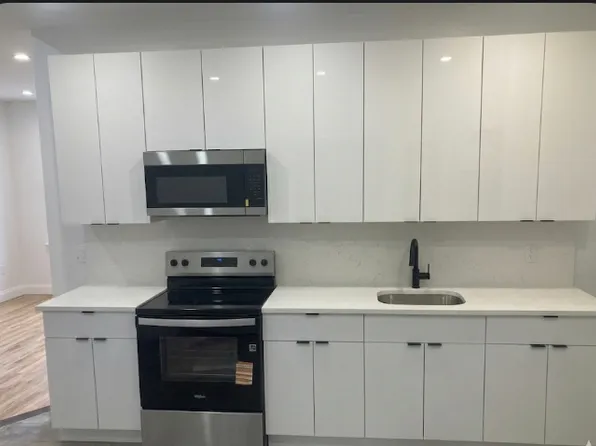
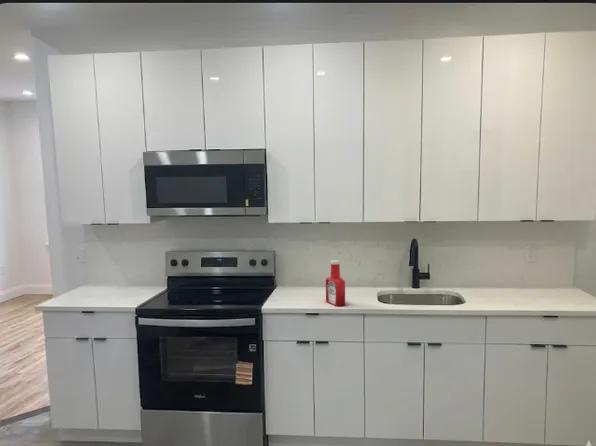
+ soap bottle (335, 282)
